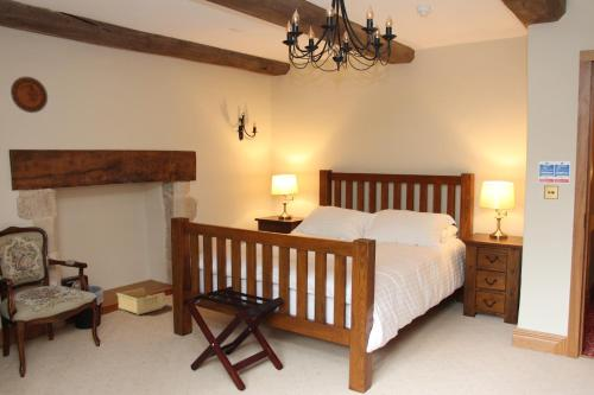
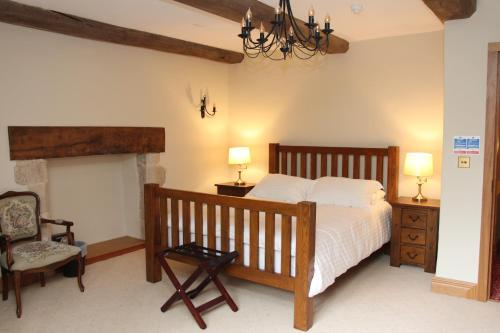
- storage bin (141, 300)
- decorative plate (29, 94)
